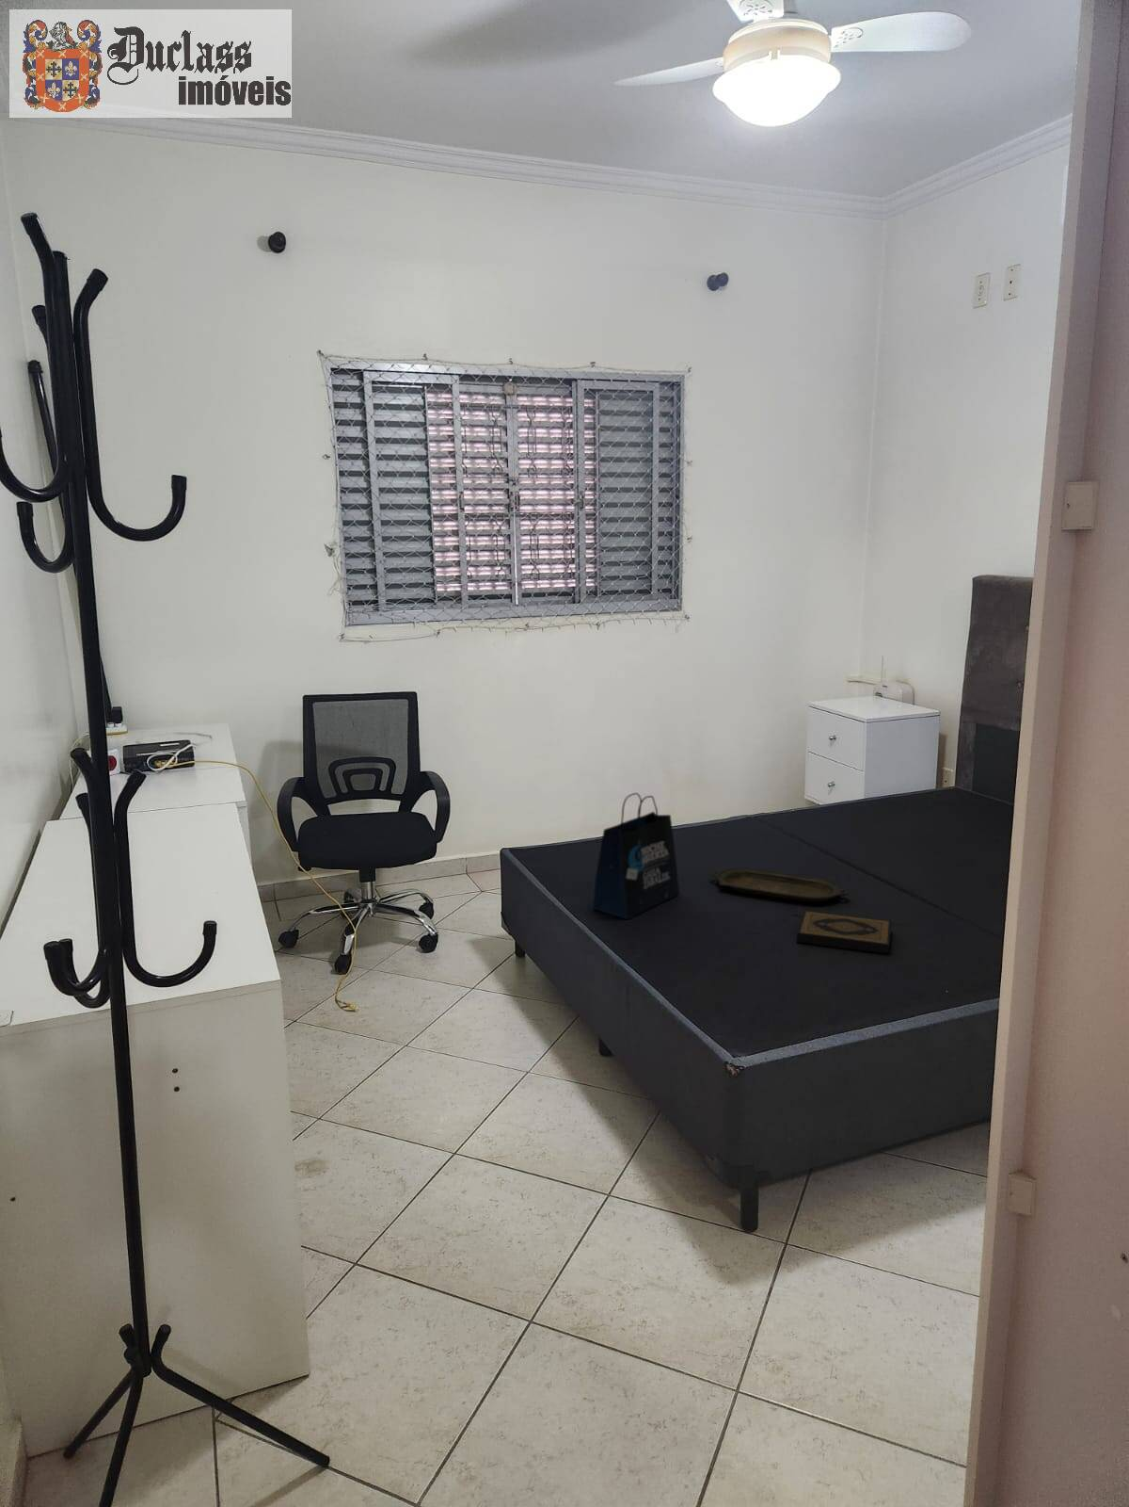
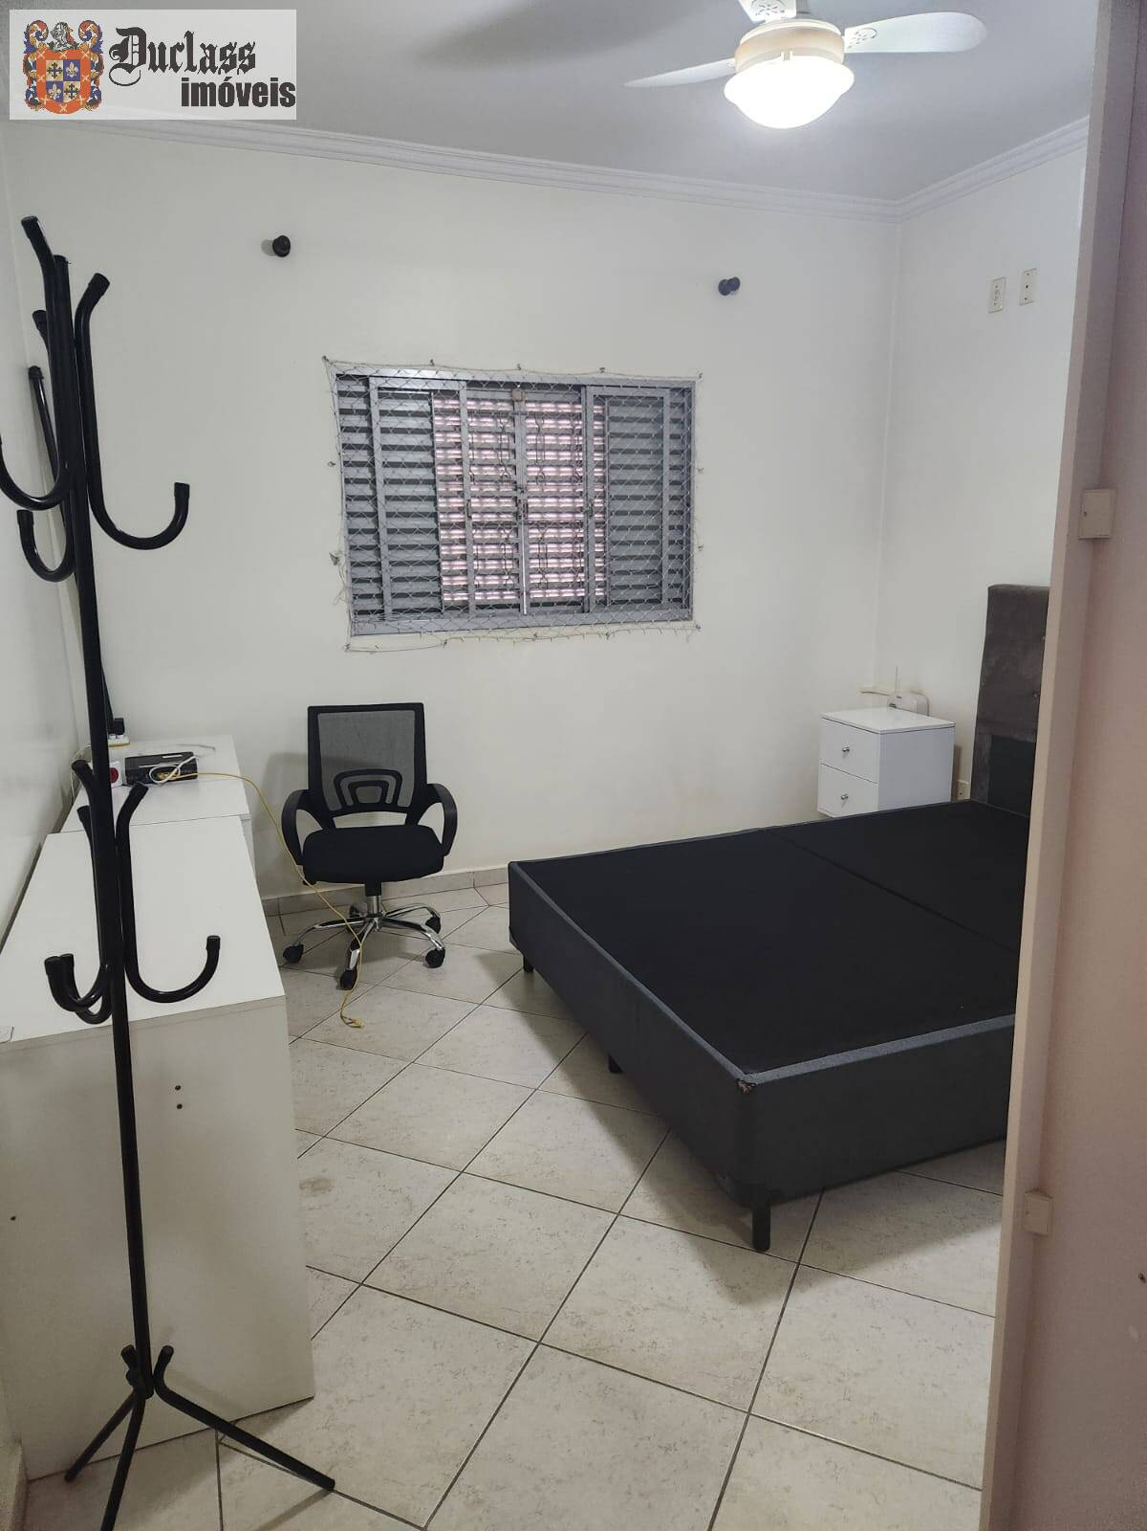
- hardback book (844, 930)
- serving tray (777, 885)
- tote bag (638, 848)
